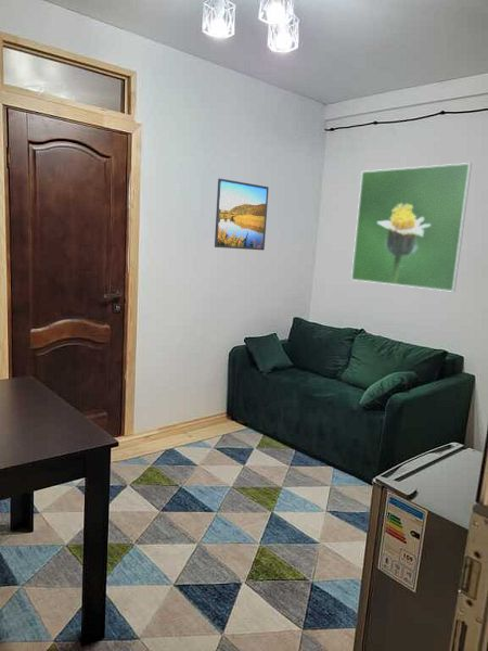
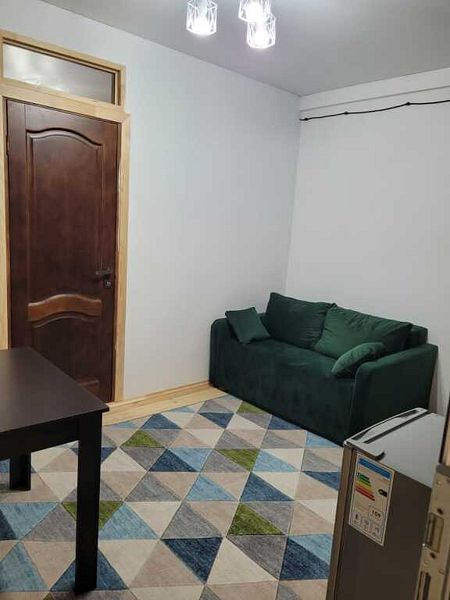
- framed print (404, 227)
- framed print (242, 216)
